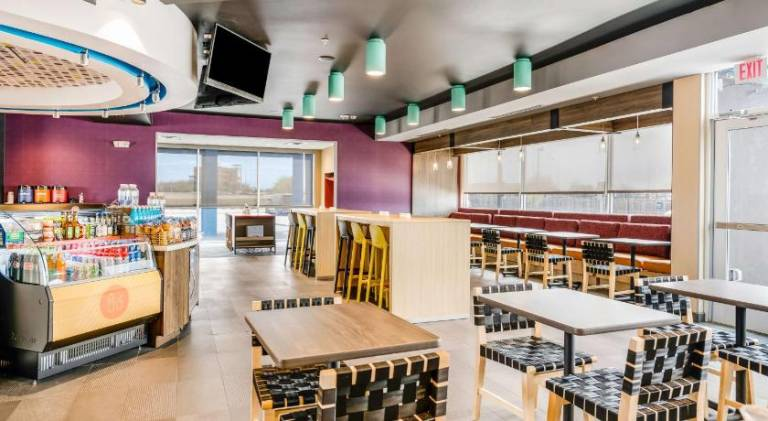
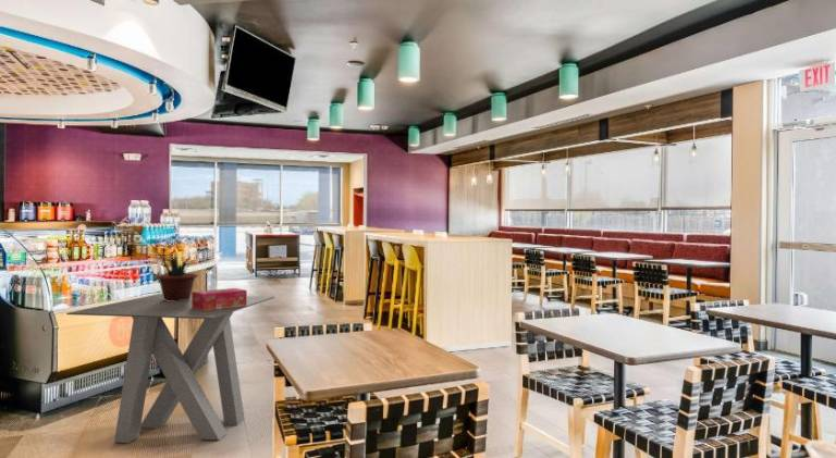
+ tissue box (219, 298)
+ potted plant (172, 277)
+ dining table (181, 368)
